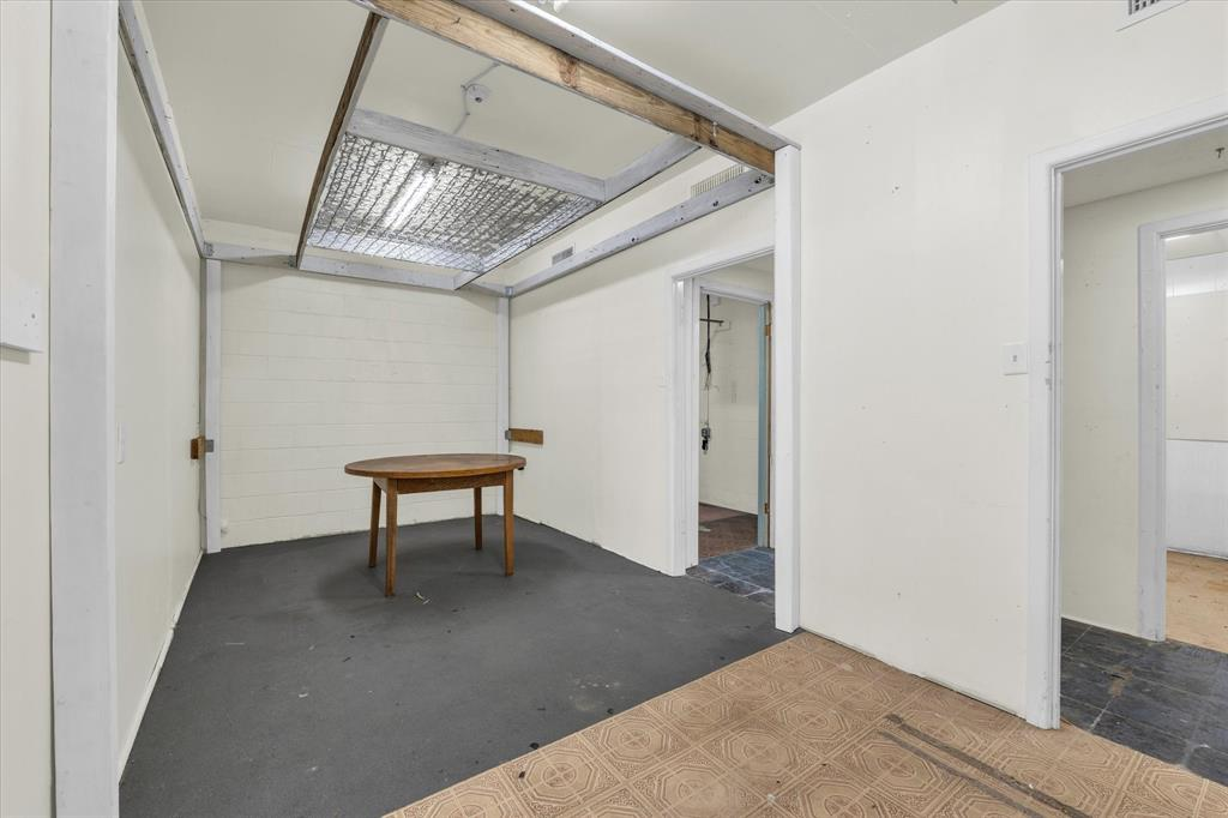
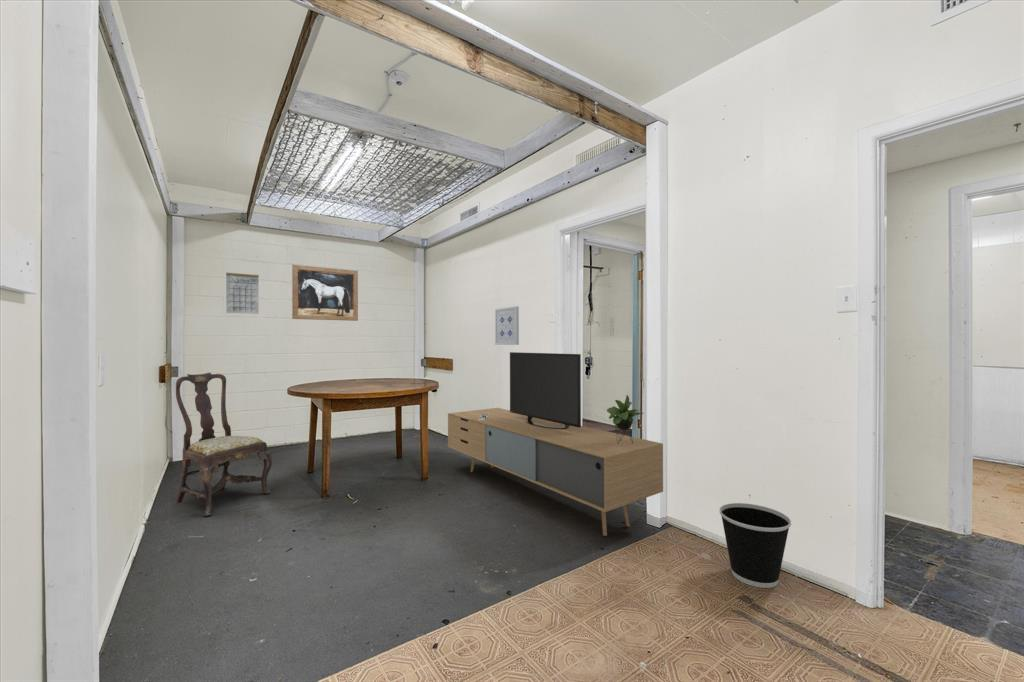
+ wall art (506, 326)
+ wastebasket (754, 545)
+ calendar (242, 288)
+ dining chair (217, 437)
+ media console (537, 423)
+ wall art (326, 293)
